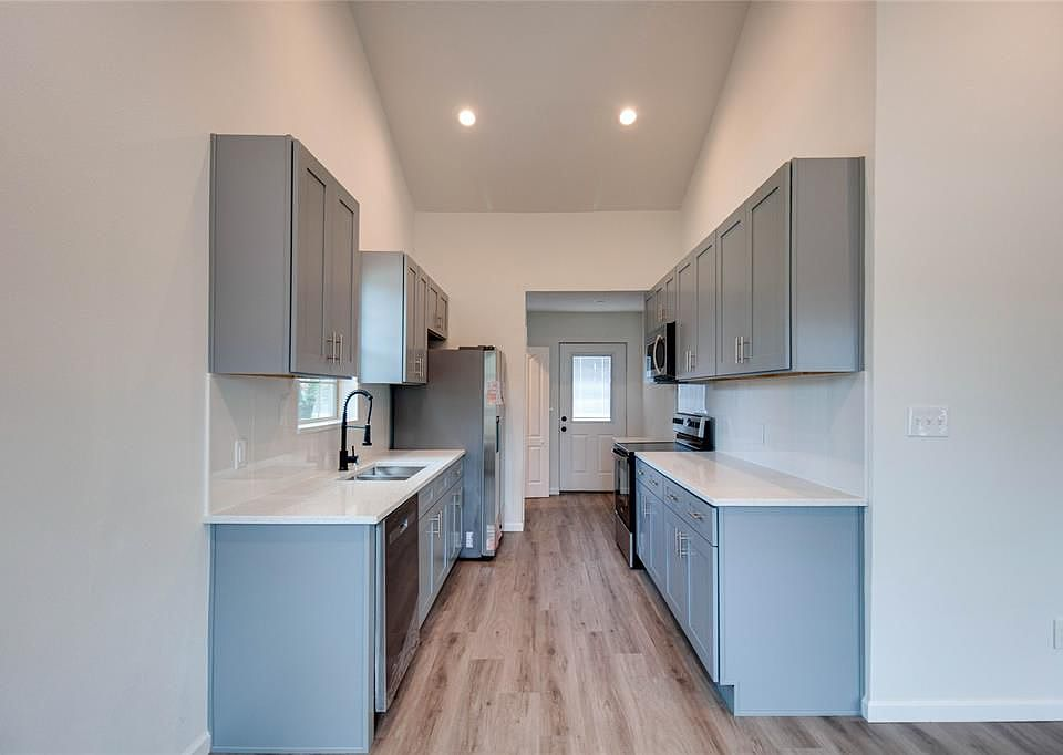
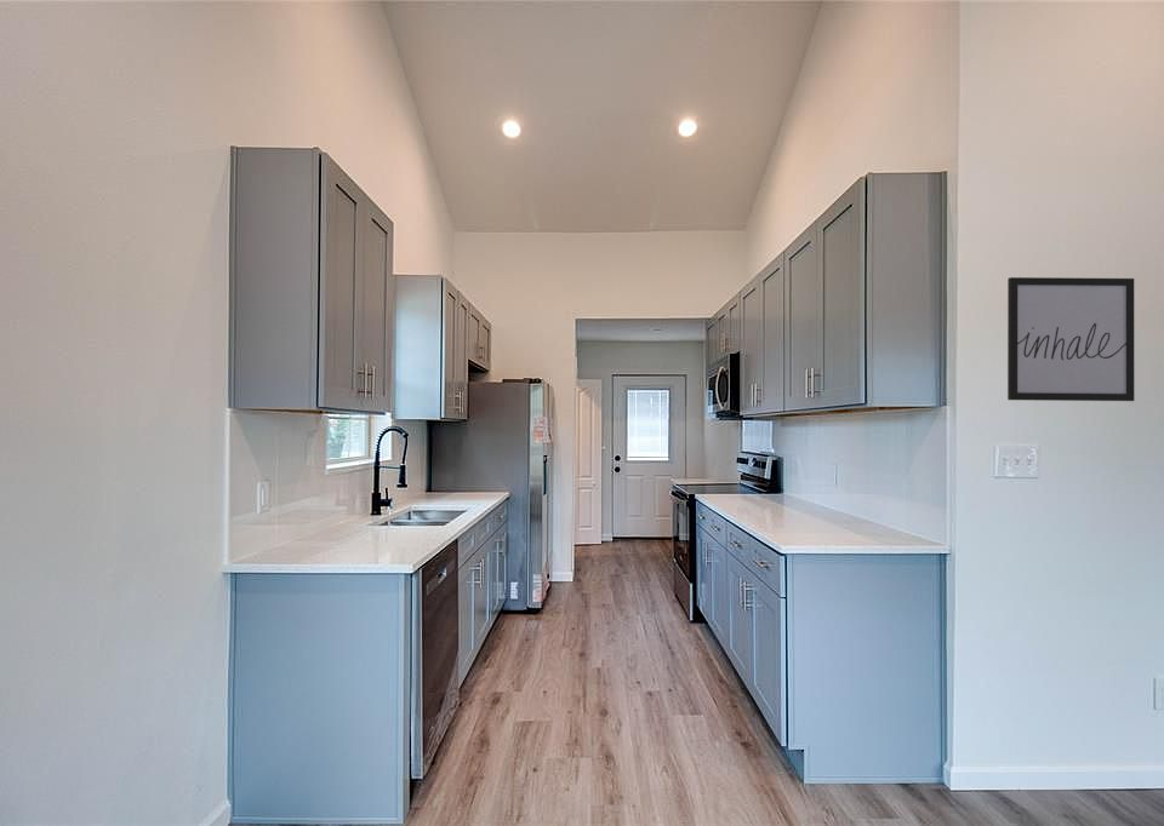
+ wall art (1071, 339)
